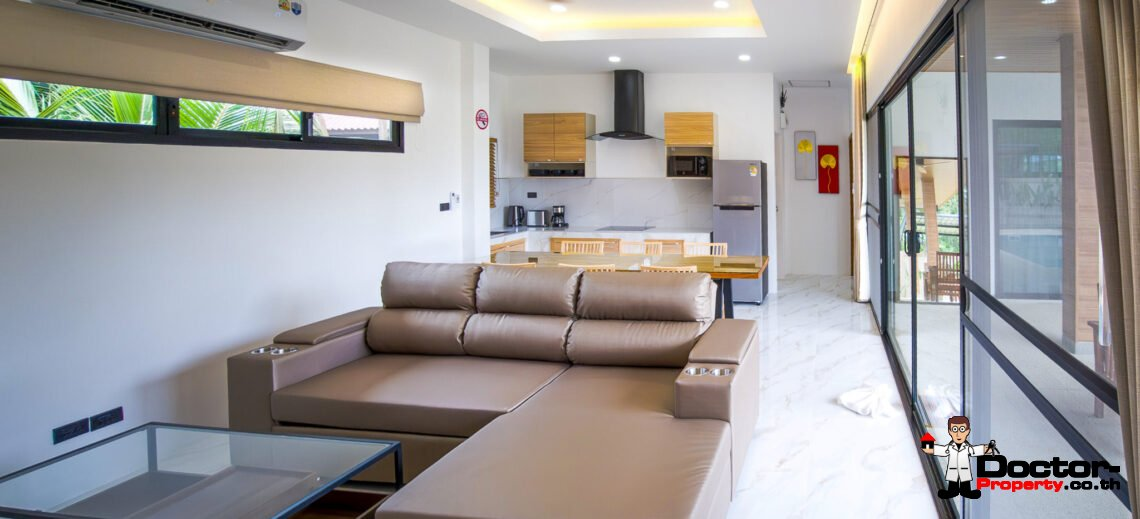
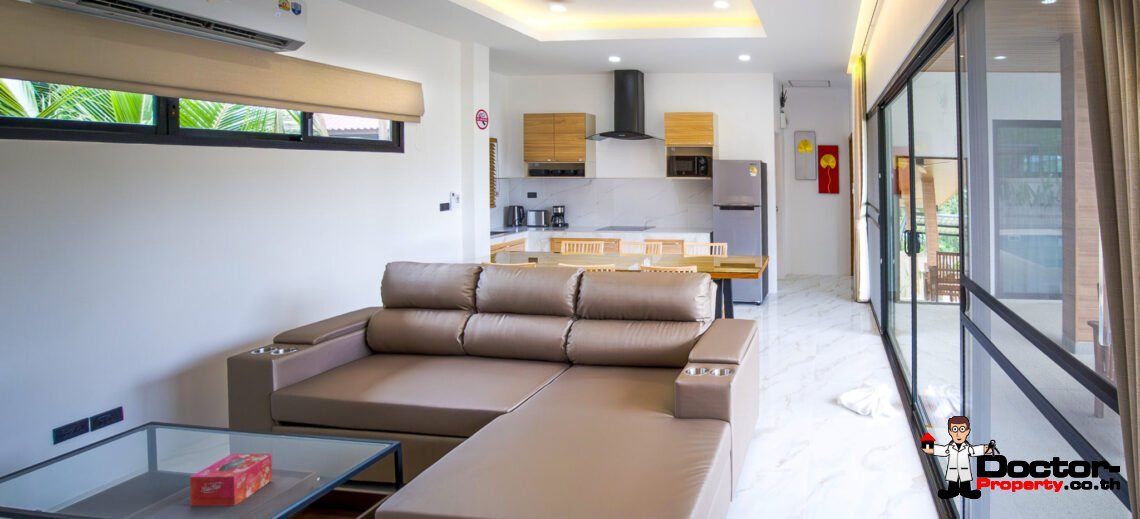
+ tissue box (233, 478)
